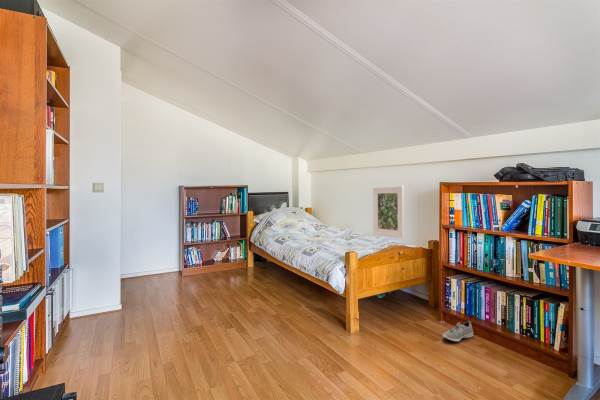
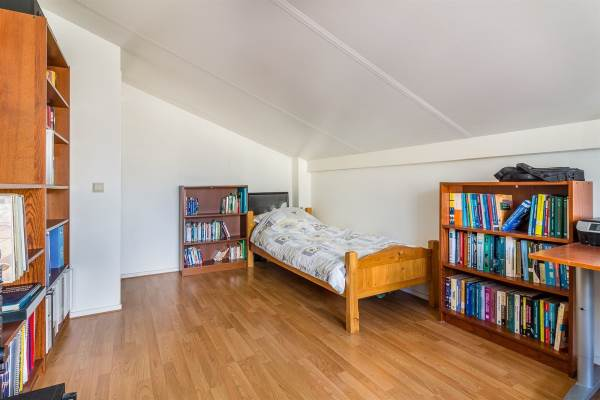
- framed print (387, 211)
- sneaker (456, 329)
